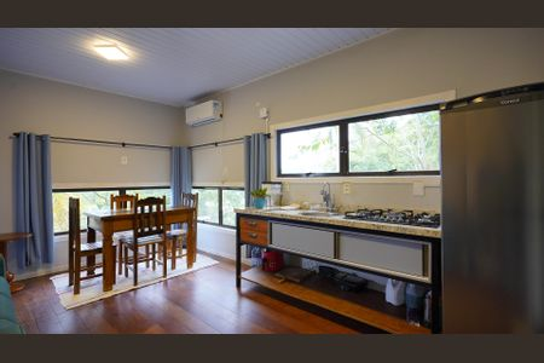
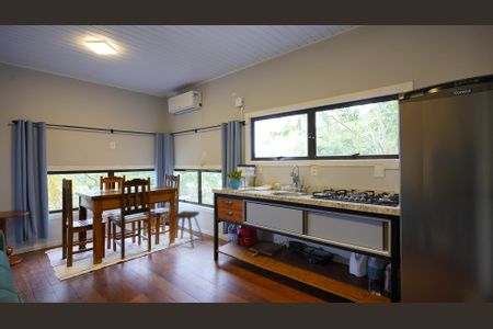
+ music stool (188, 226)
